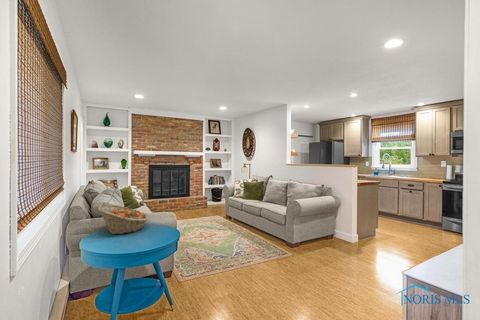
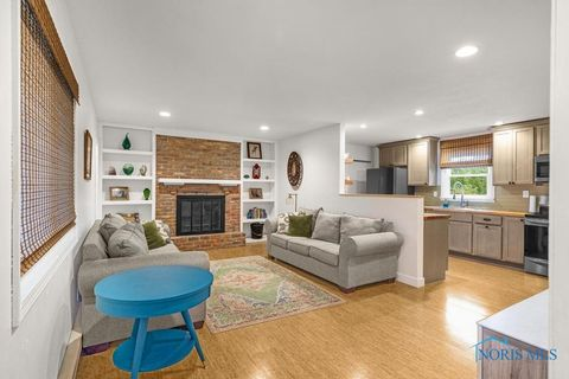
- fruit basket (123, 216)
